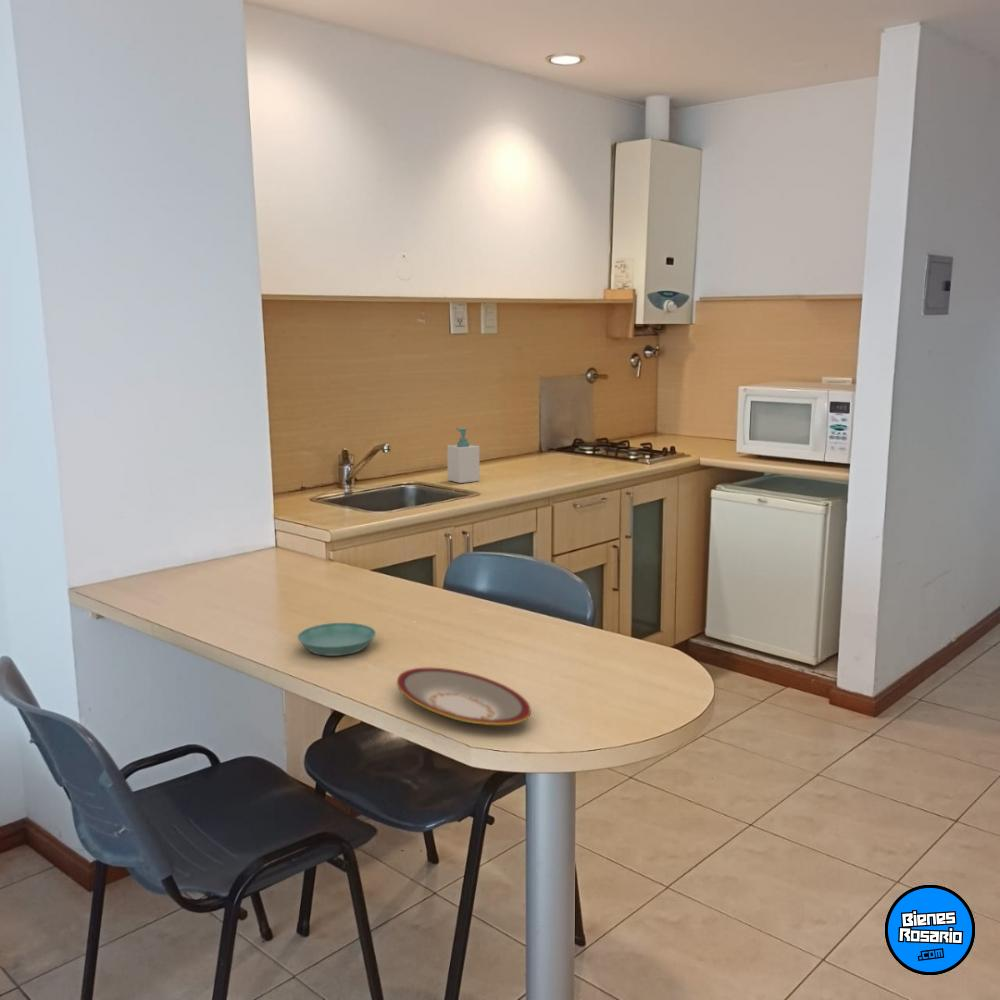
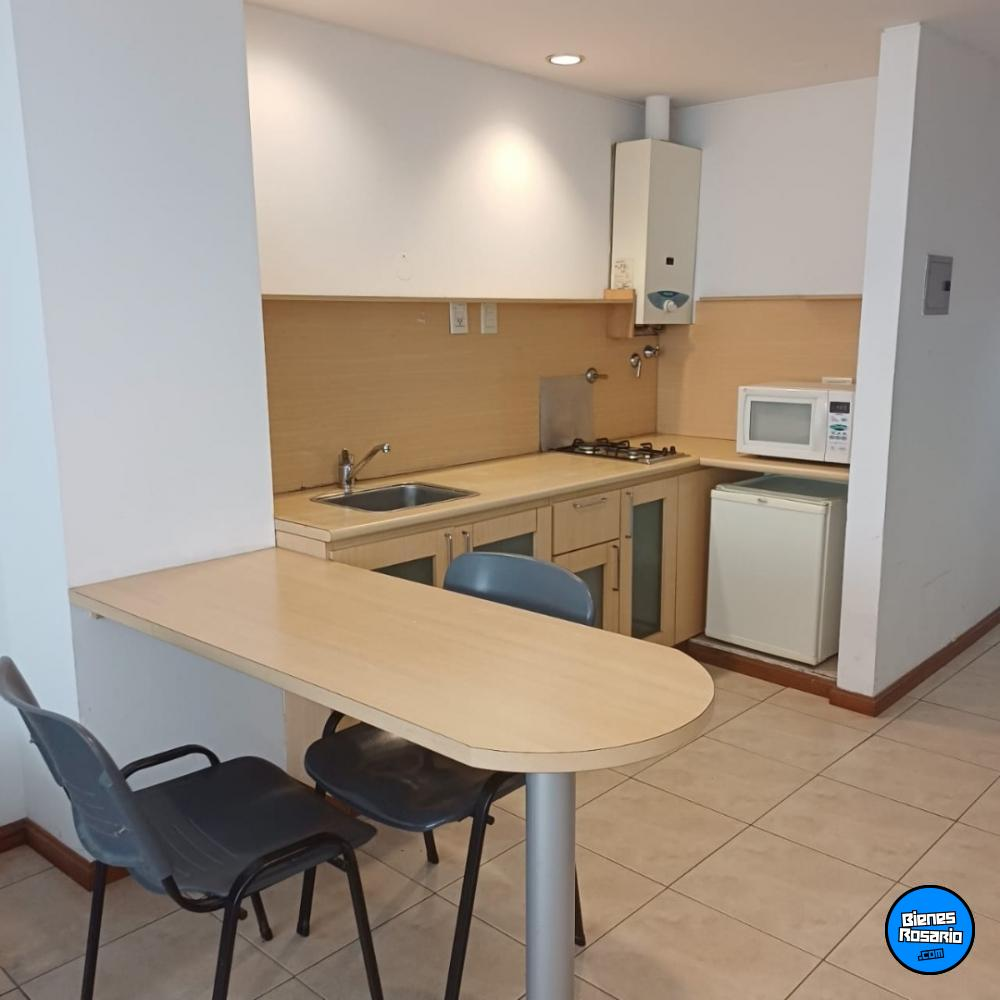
- saucer (337, 640)
- plate (461, 700)
- soap bottle (463, 454)
